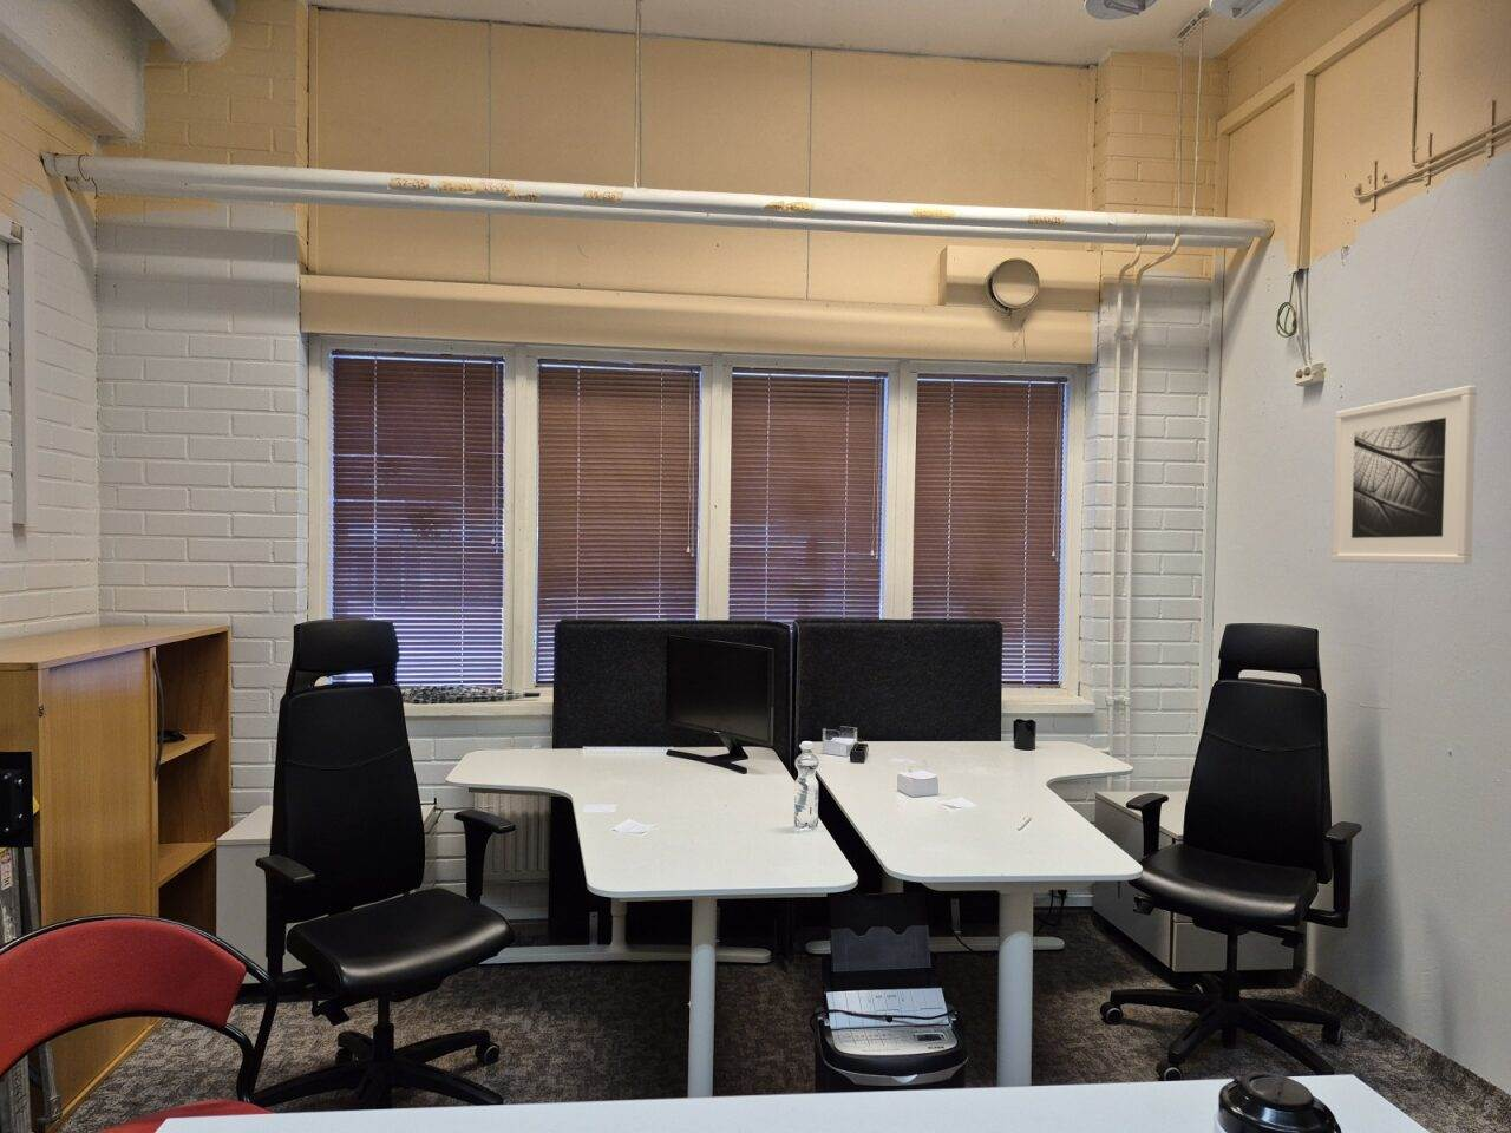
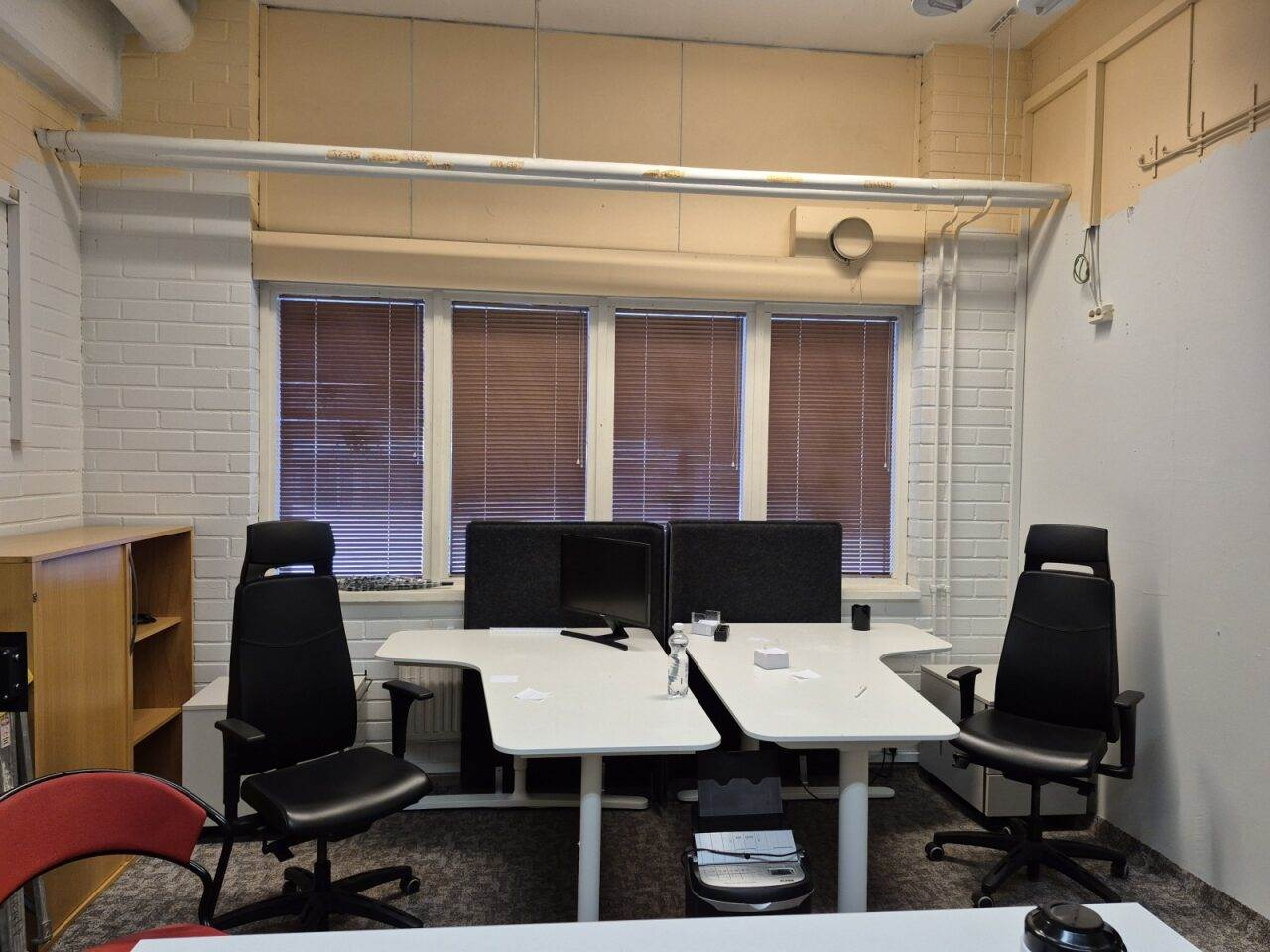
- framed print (1397, 481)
